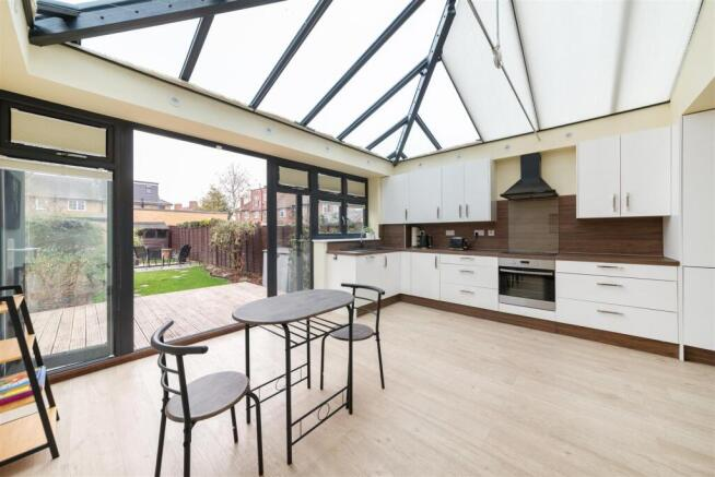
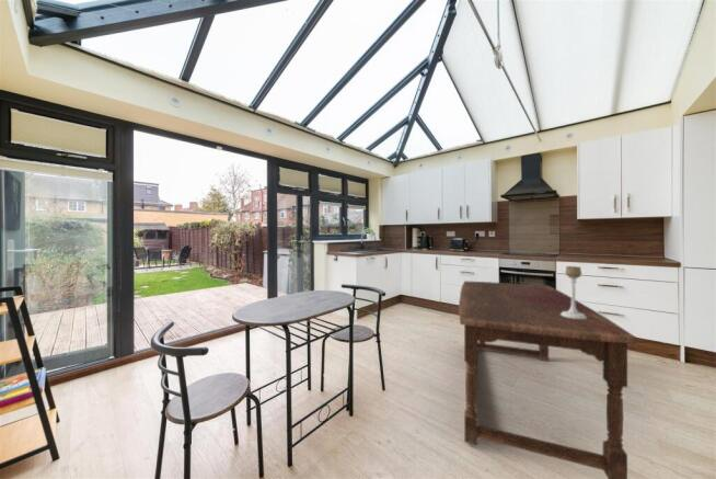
+ dining table (516, 341)
+ candle holder (573, 290)
